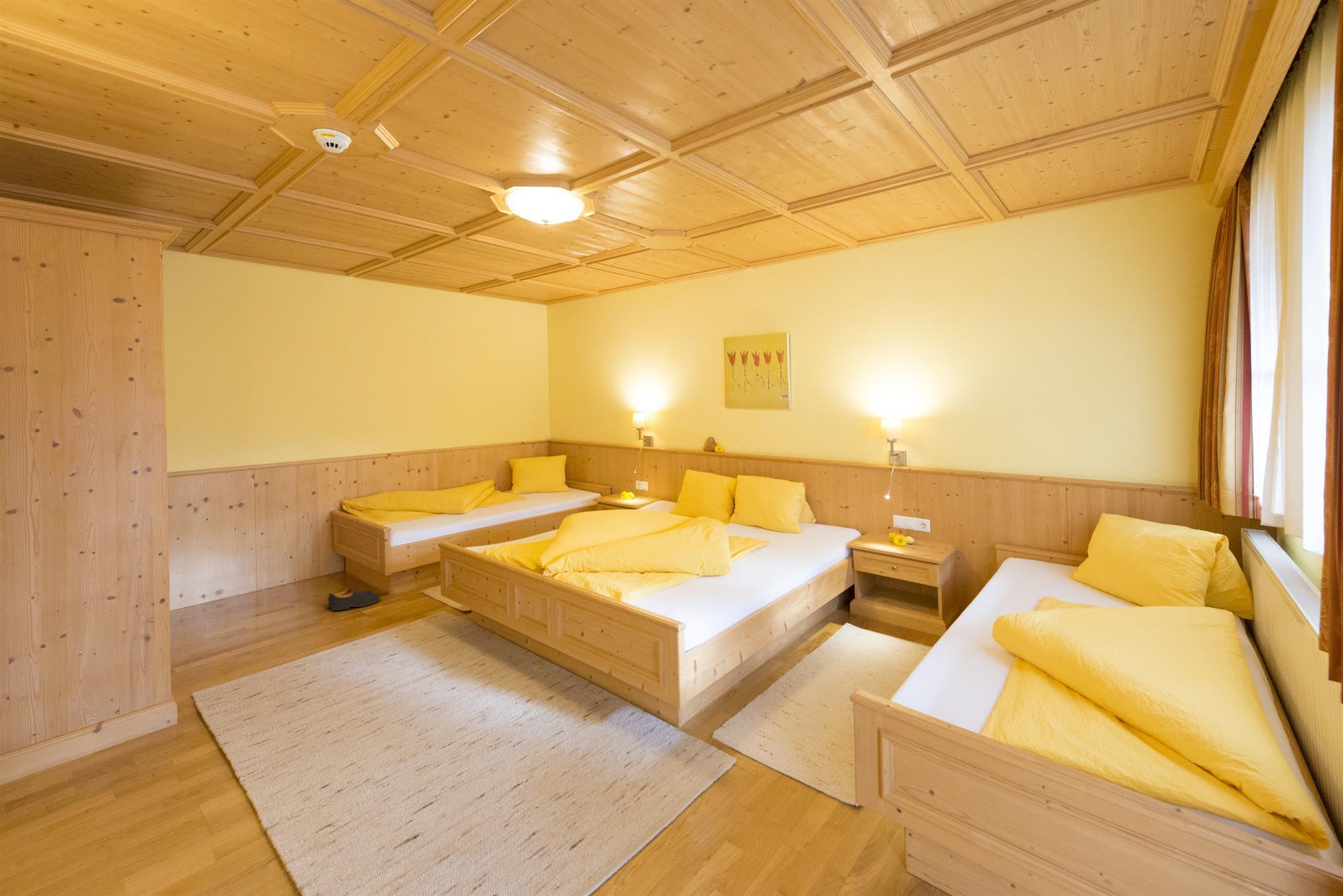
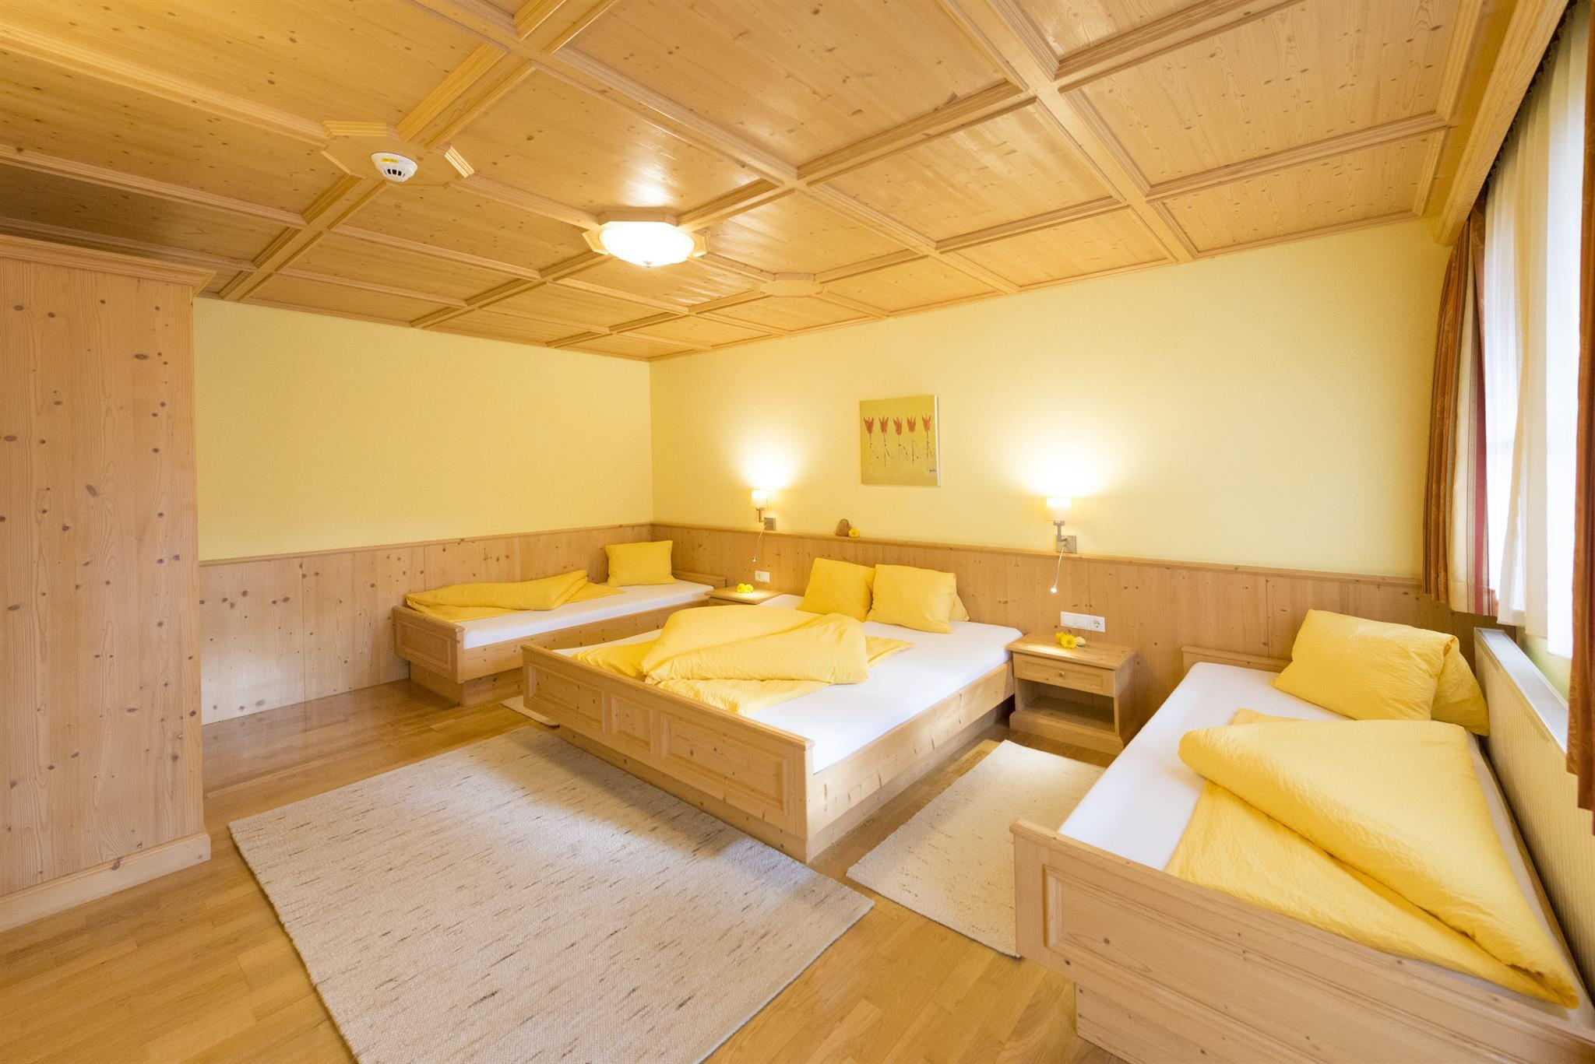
- shoes (354, 596)
